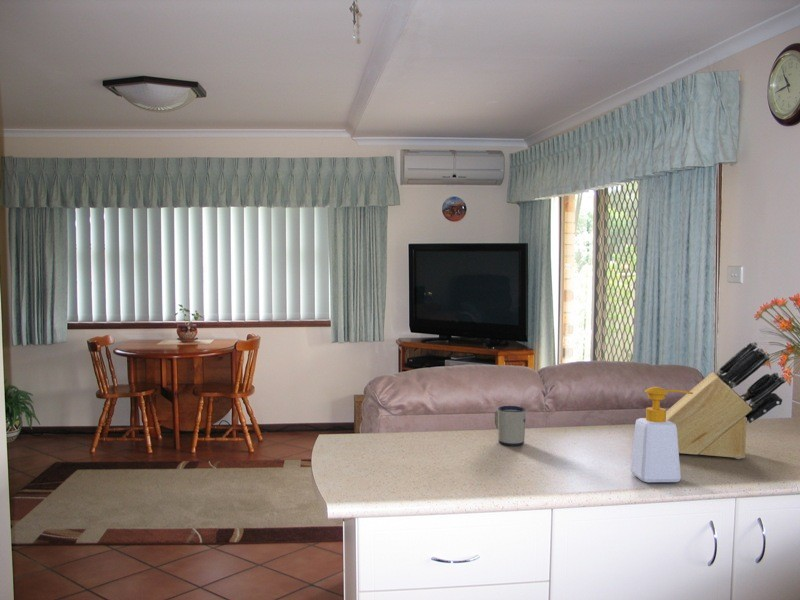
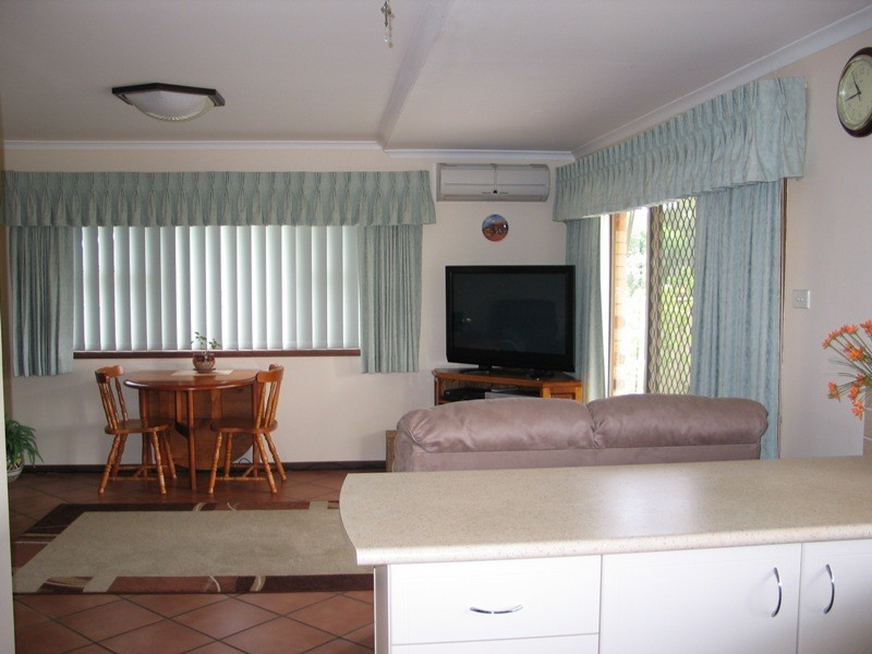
- soap bottle (664, 432)
- mug (508, 424)
- knife block (710, 396)
